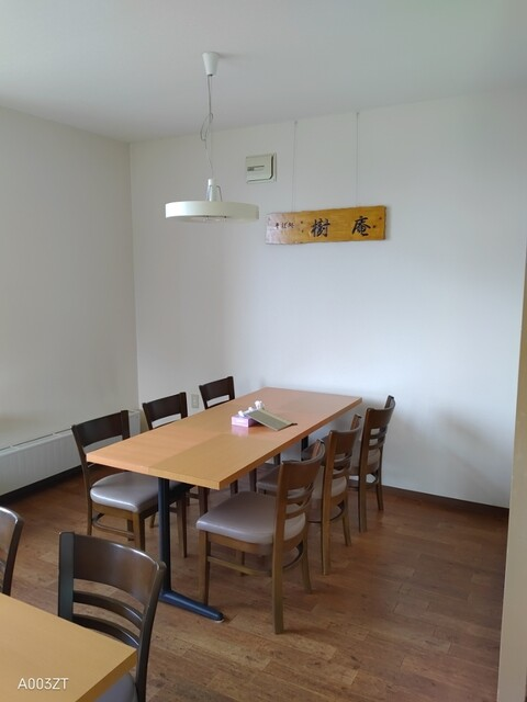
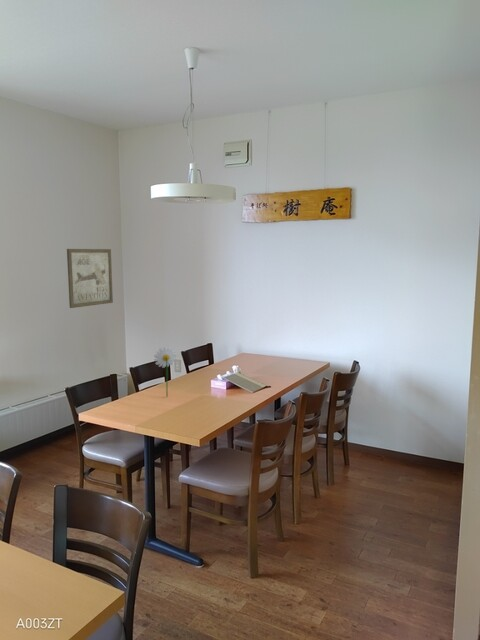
+ flower (167, 371)
+ wall art (91, 277)
